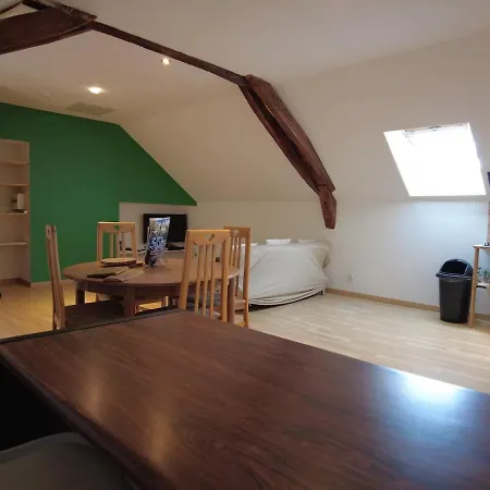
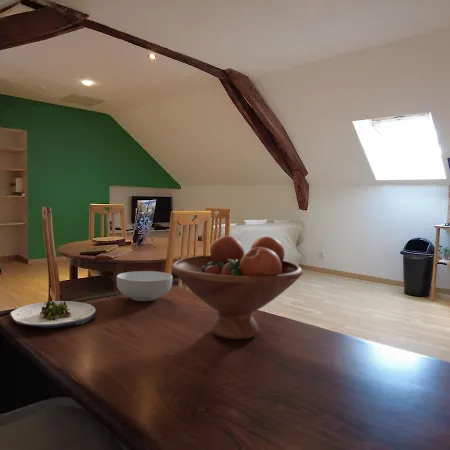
+ salad plate (55, 308)
+ fruit bowl (236, 285)
+ cereal bowl (144, 286)
